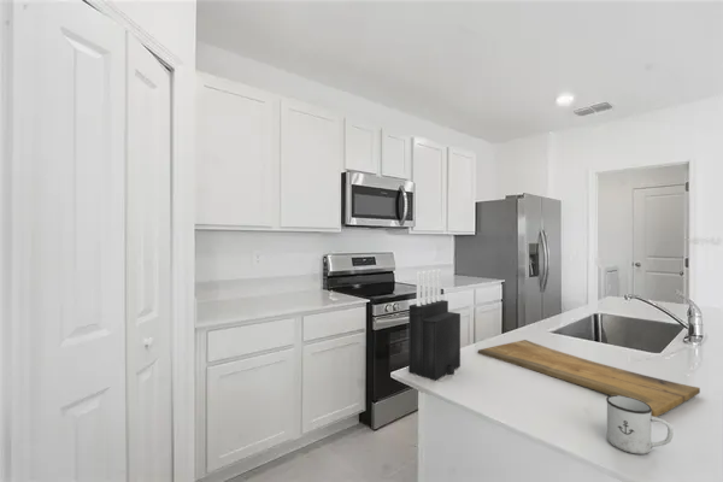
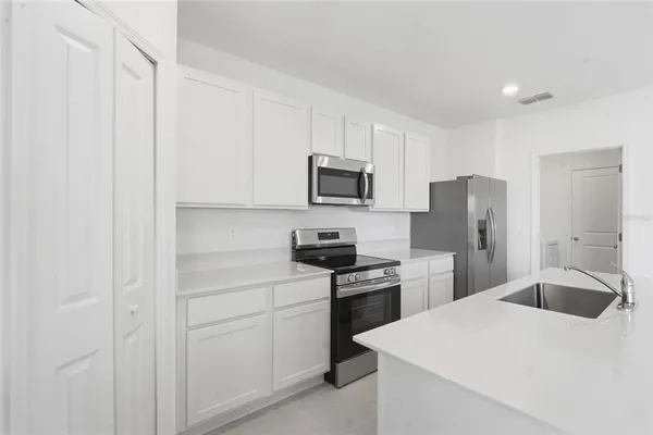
- knife block (437, 321)
- mug (637, 427)
- cutting board (572, 368)
